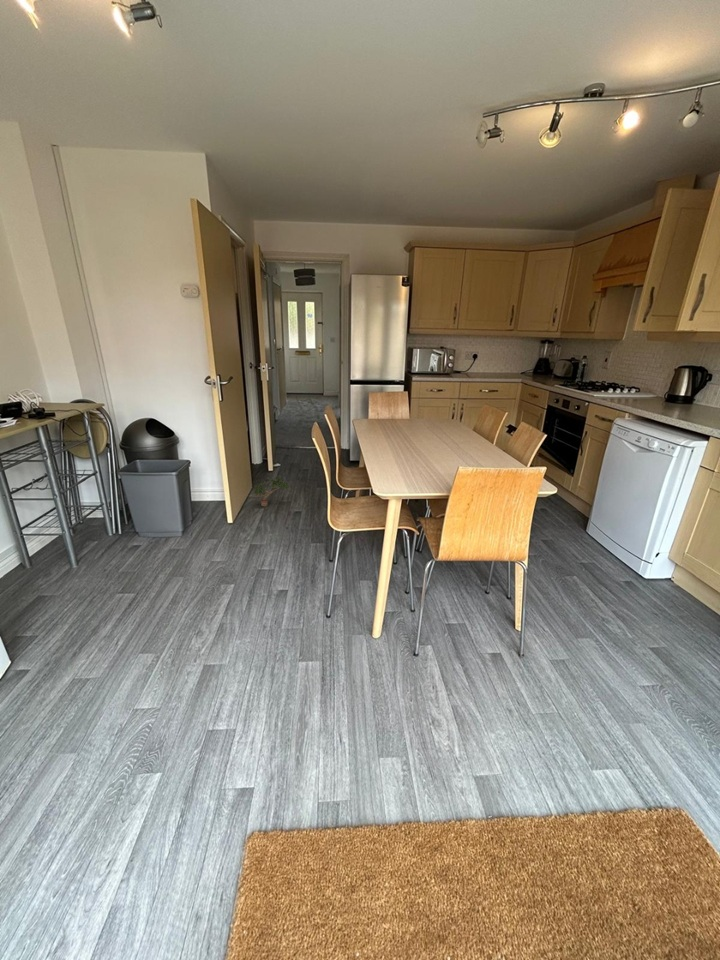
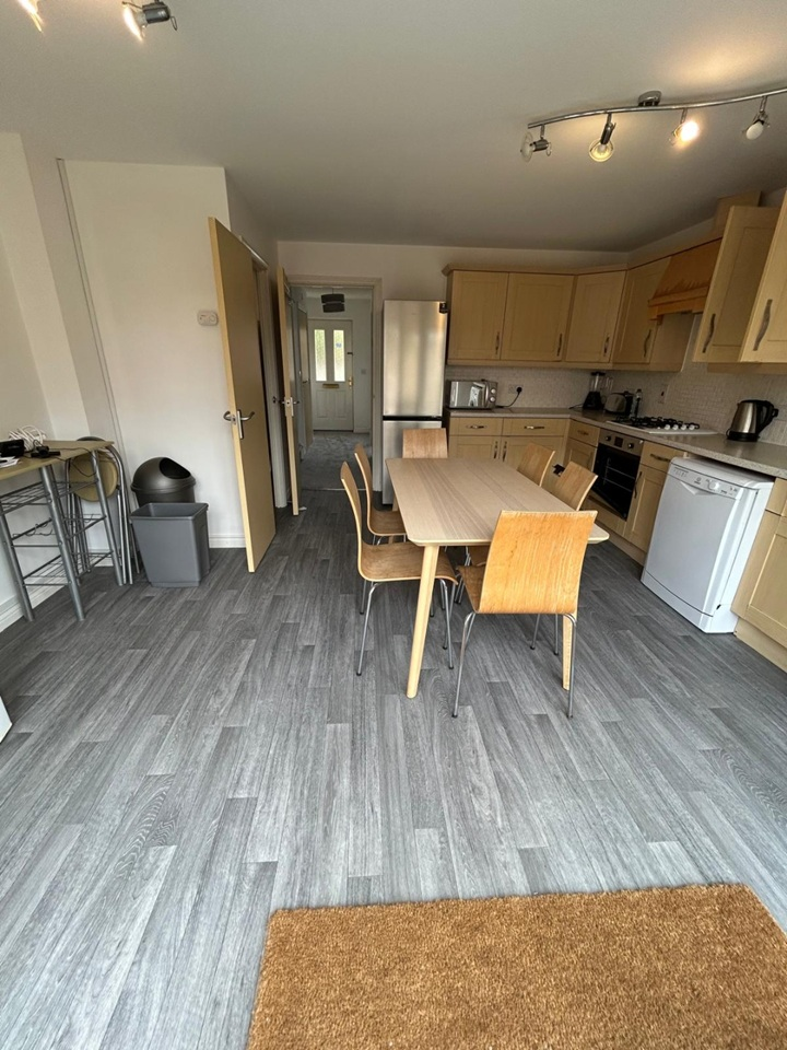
- potted plant (271, 492)
